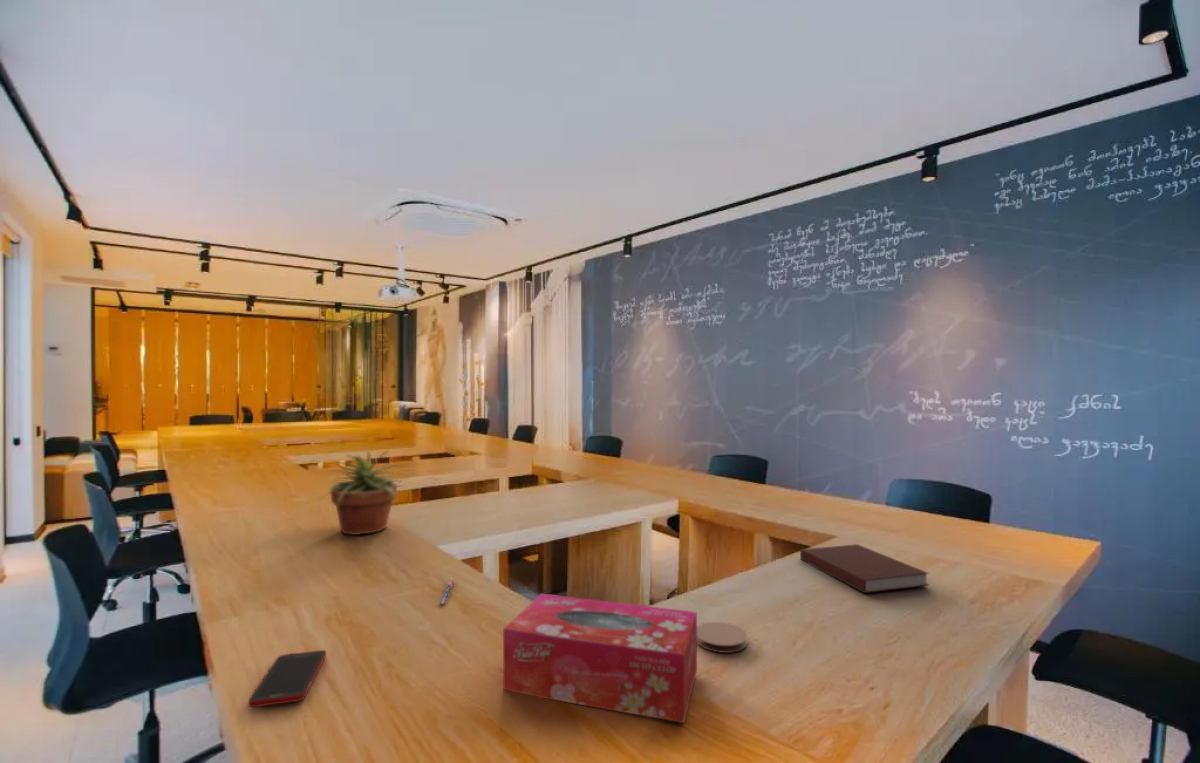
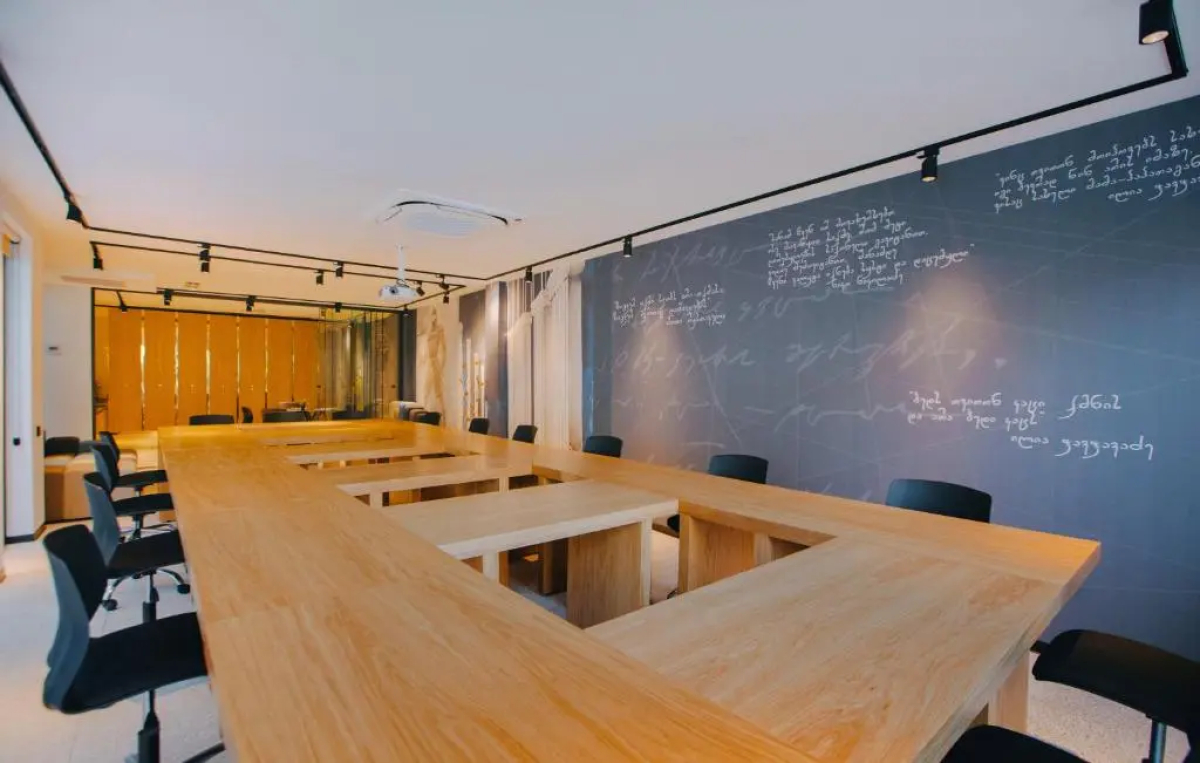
- potted plant (362, 490)
- cell phone (290, 676)
- notebook (860, 566)
- pen (447, 590)
- coaster (720, 636)
- tissue box (603, 650)
